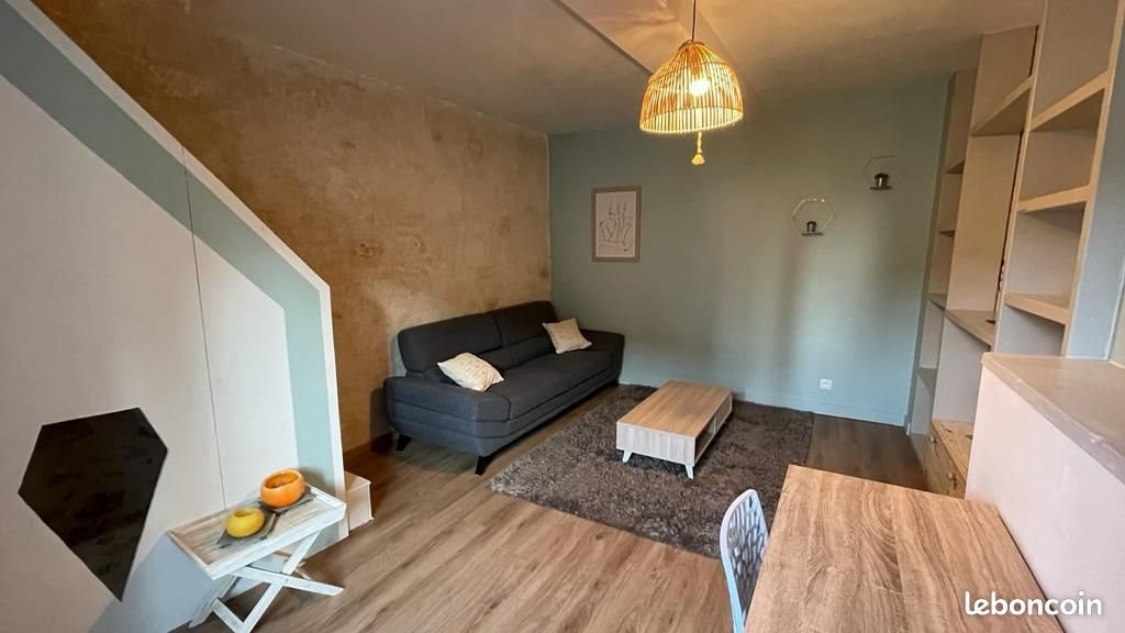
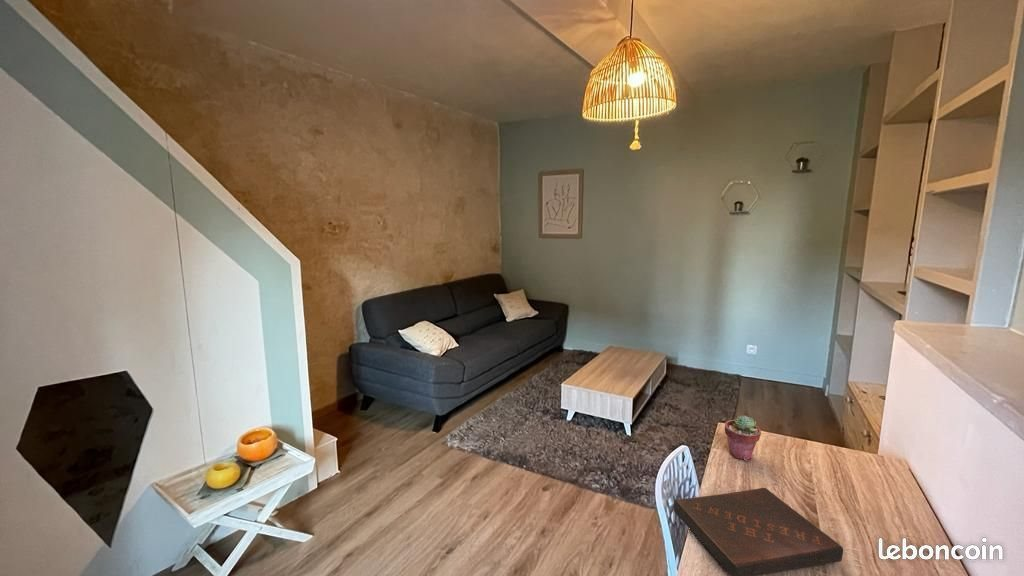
+ book (752, 528)
+ potted succulent (742, 435)
